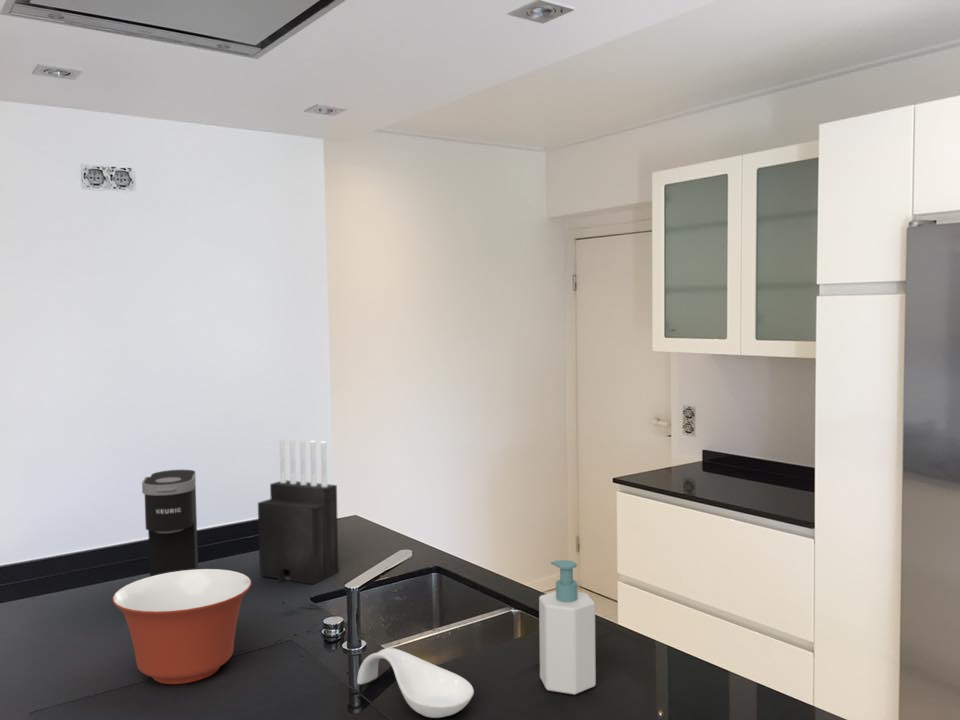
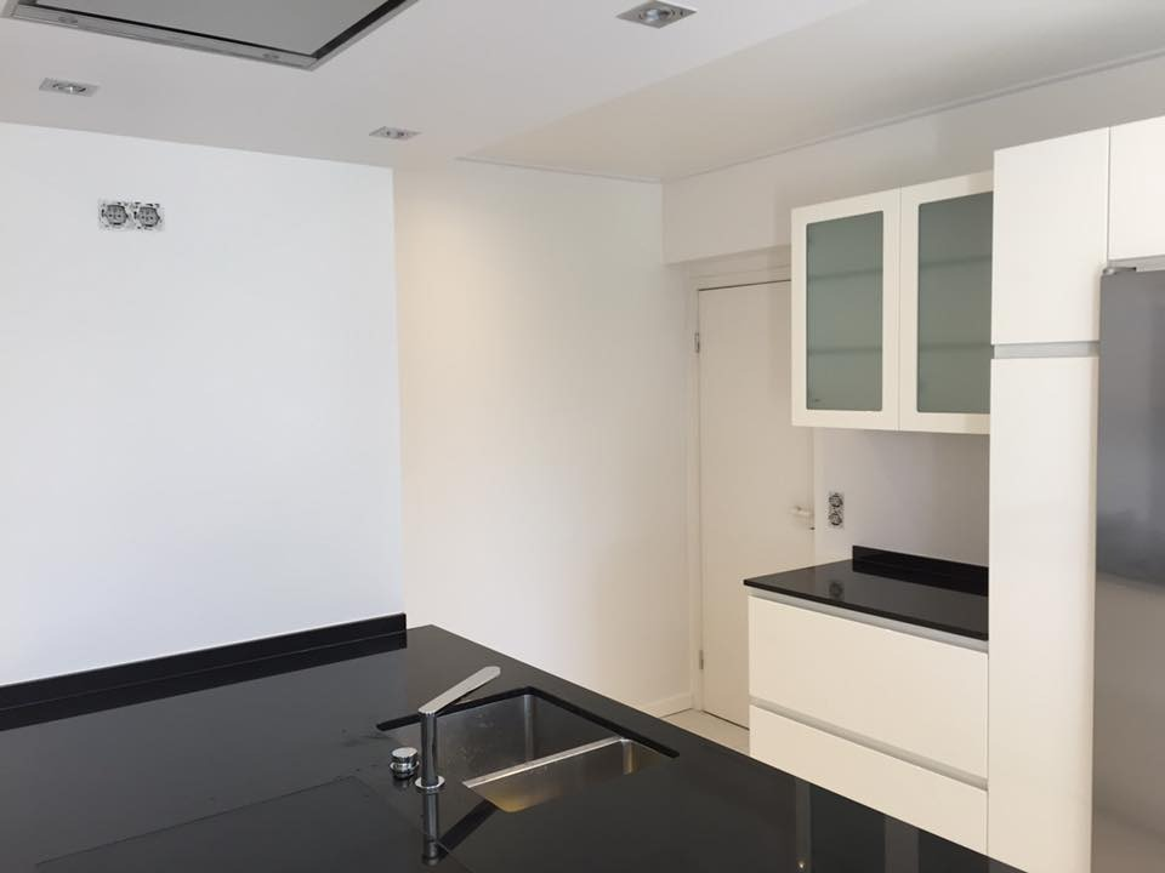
- knife block (294, 509)
- spoon rest (412, 680)
- soap bottle (566, 622)
- coffee maker (172, 534)
- mixing bowl (185, 629)
